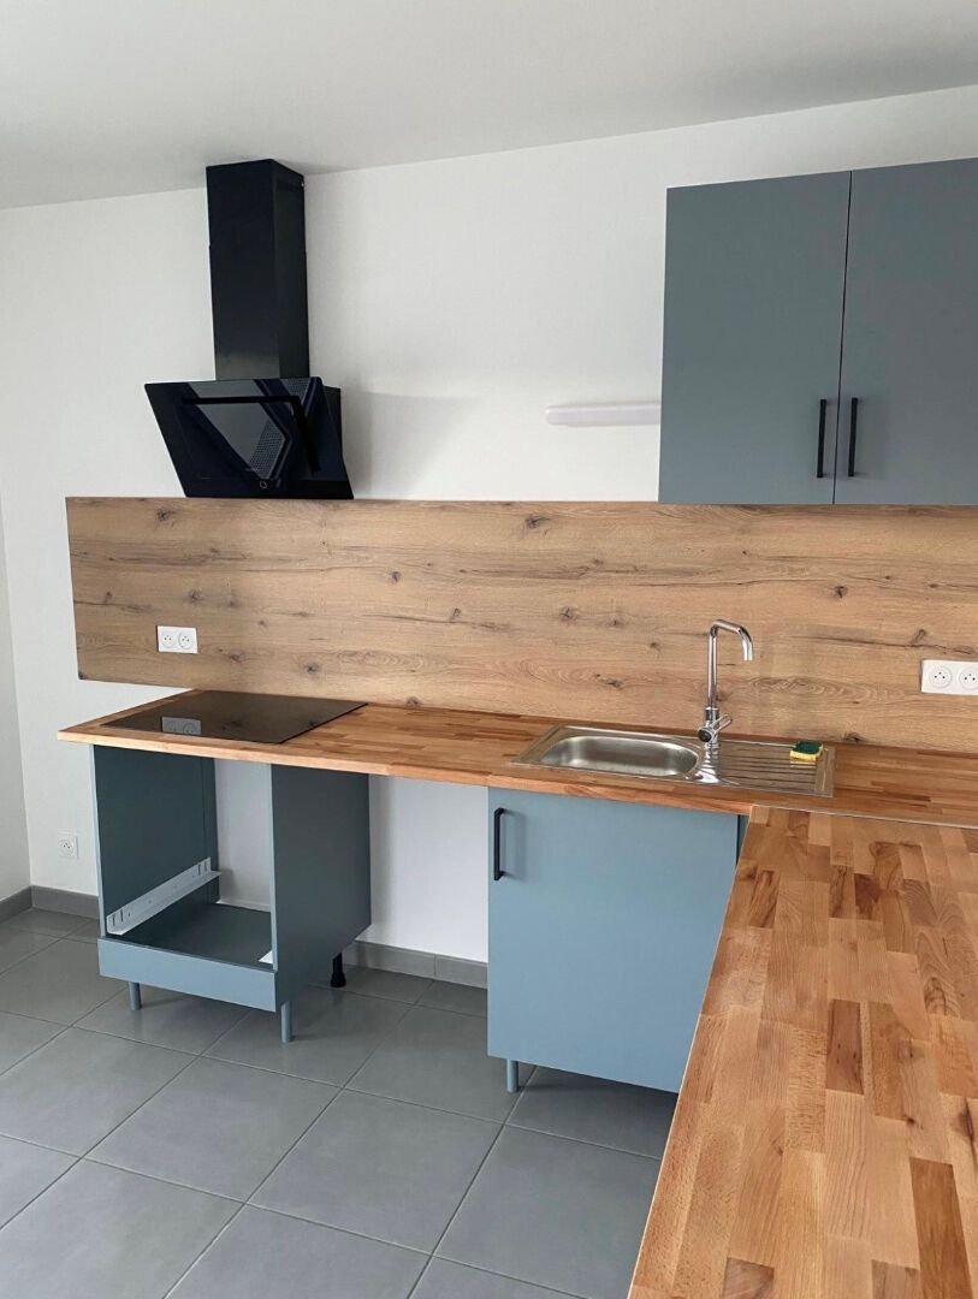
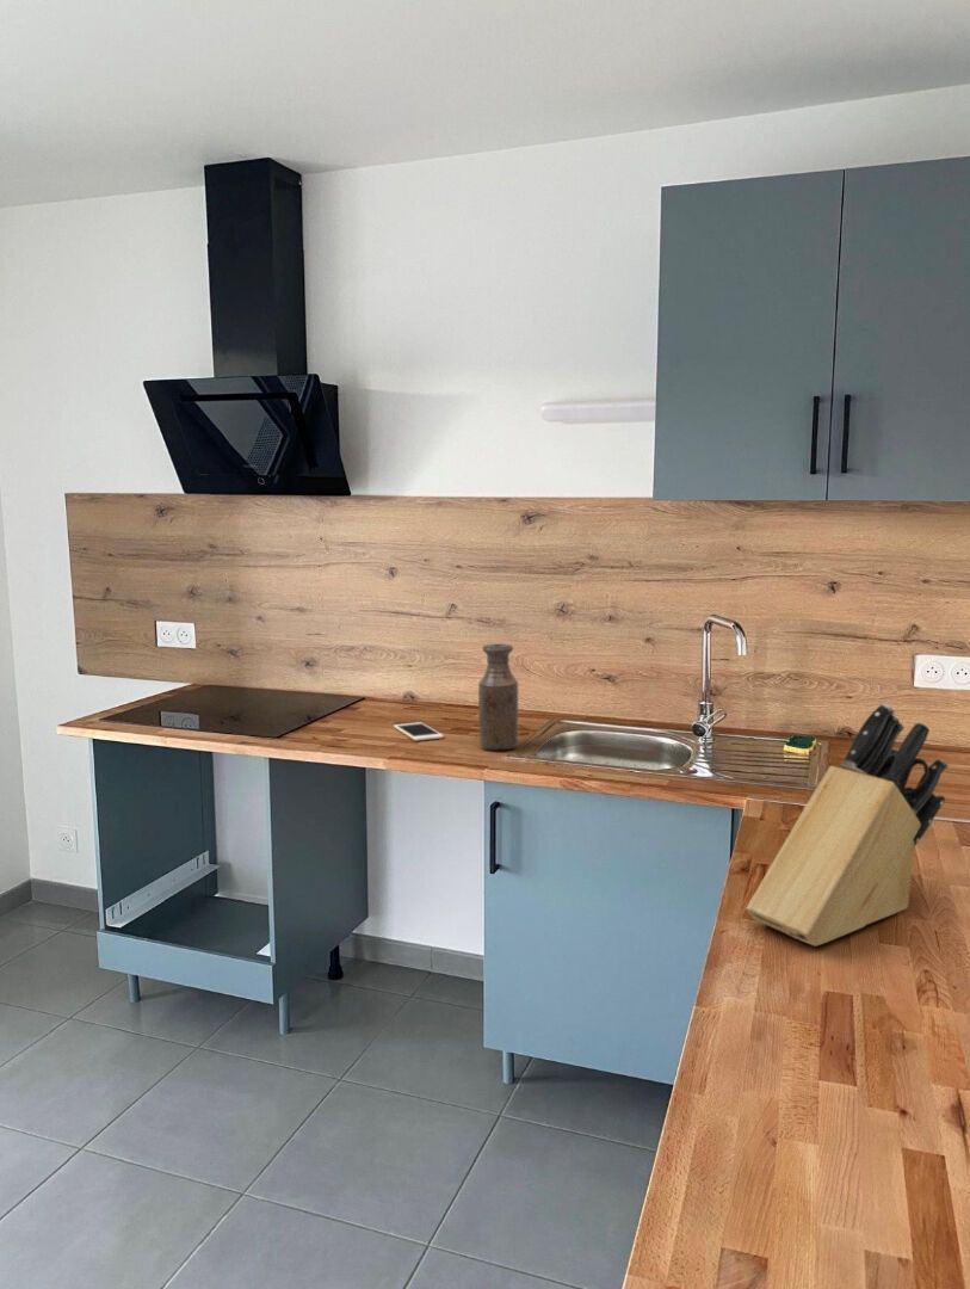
+ cell phone (418, 730)
+ bottle (498, 696)
+ knife block (853, 814)
